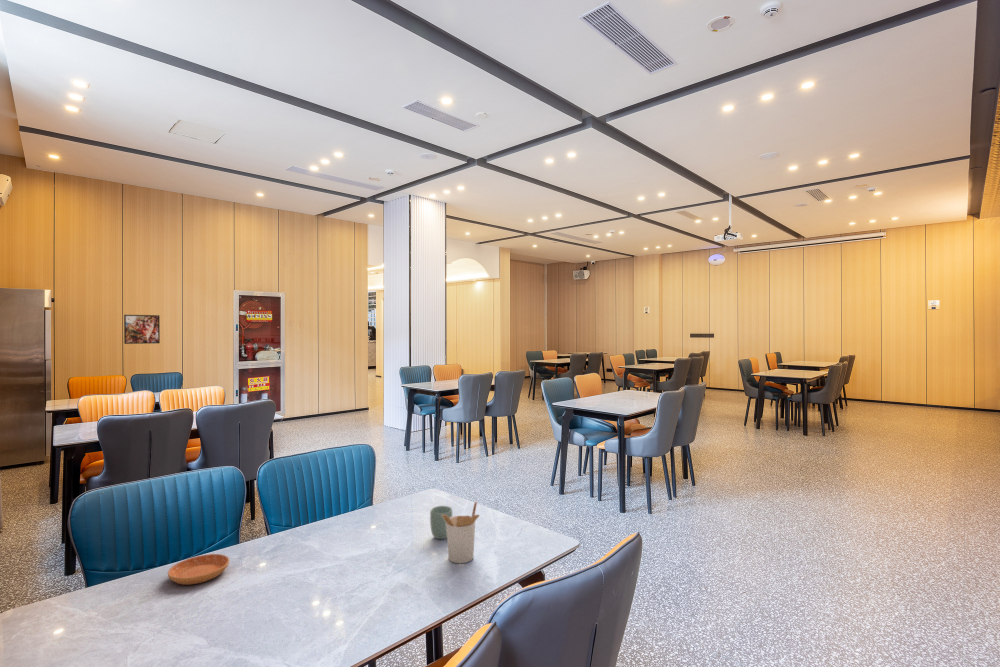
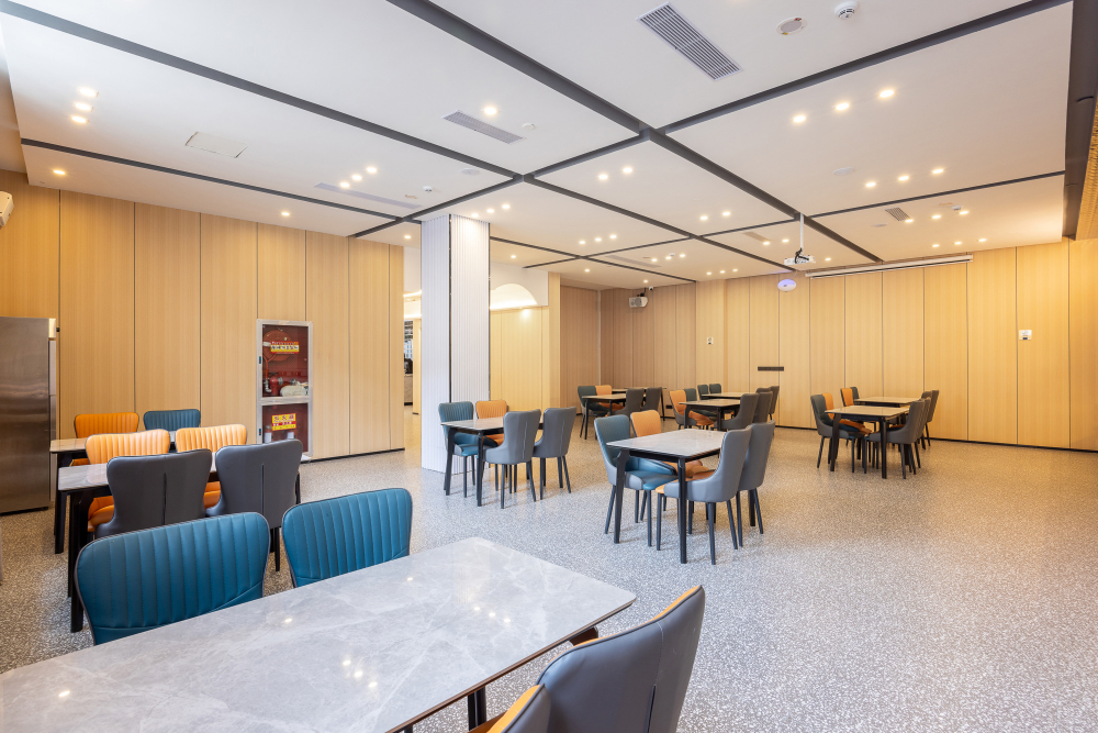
- saucer (199, 569)
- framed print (142, 329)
- utensil holder (463, 533)
- cup (441, 523)
